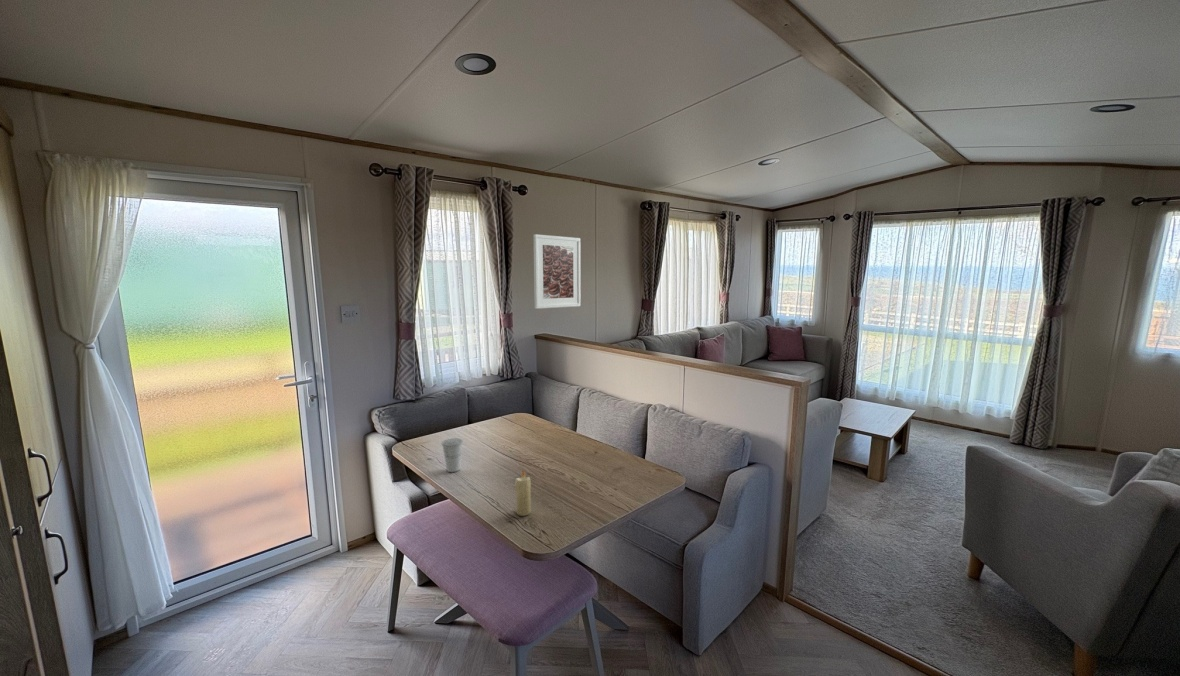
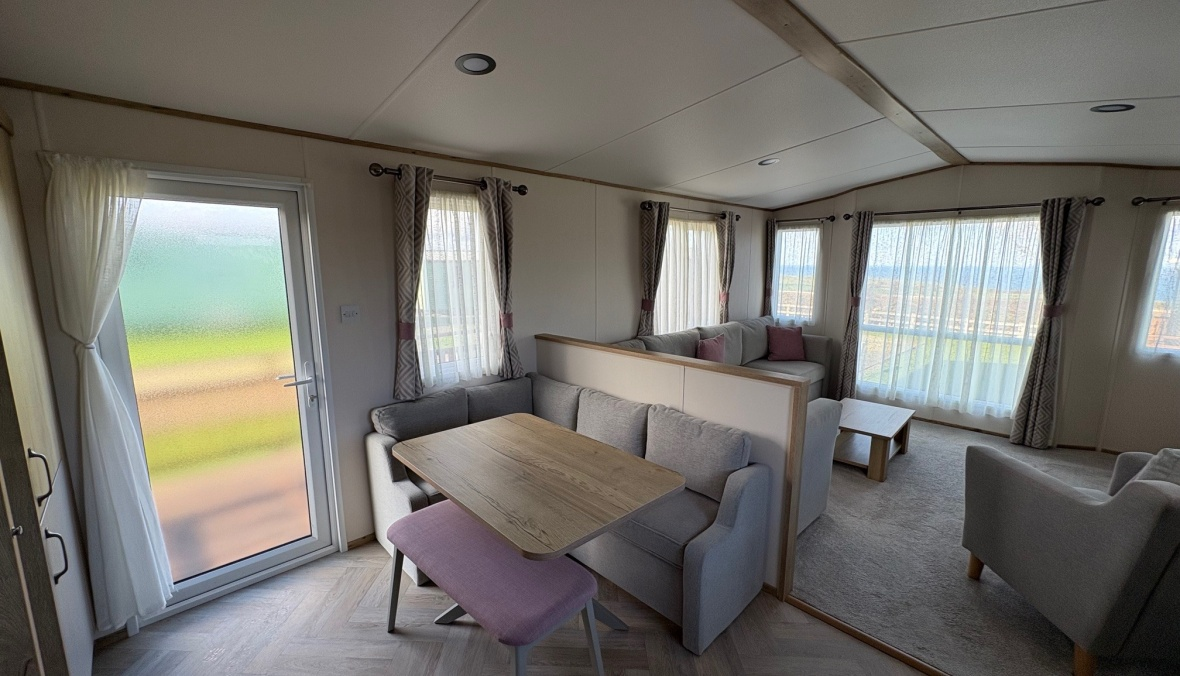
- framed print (558, 272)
- cup (452, 455)
- candle (523, 491)
